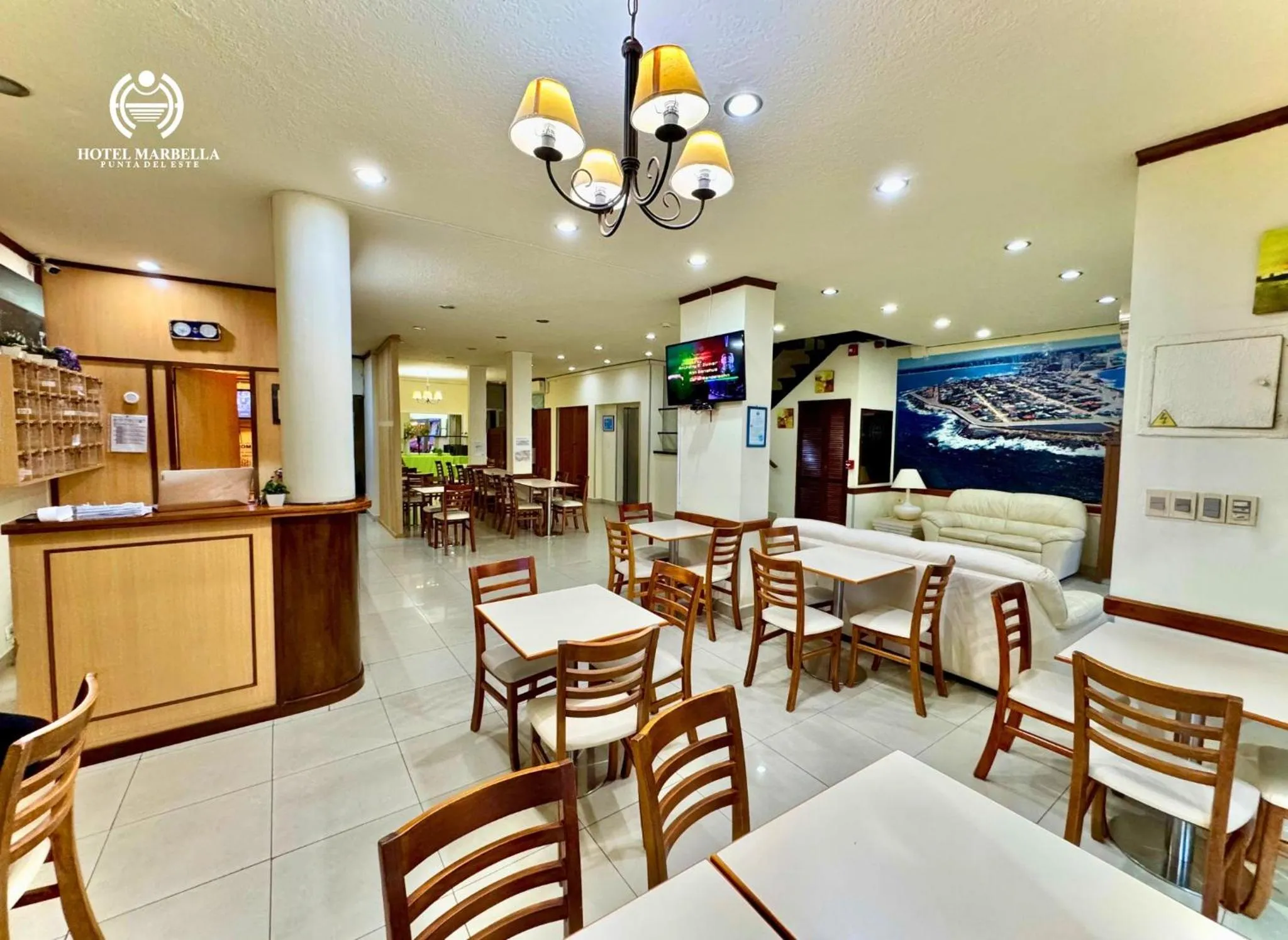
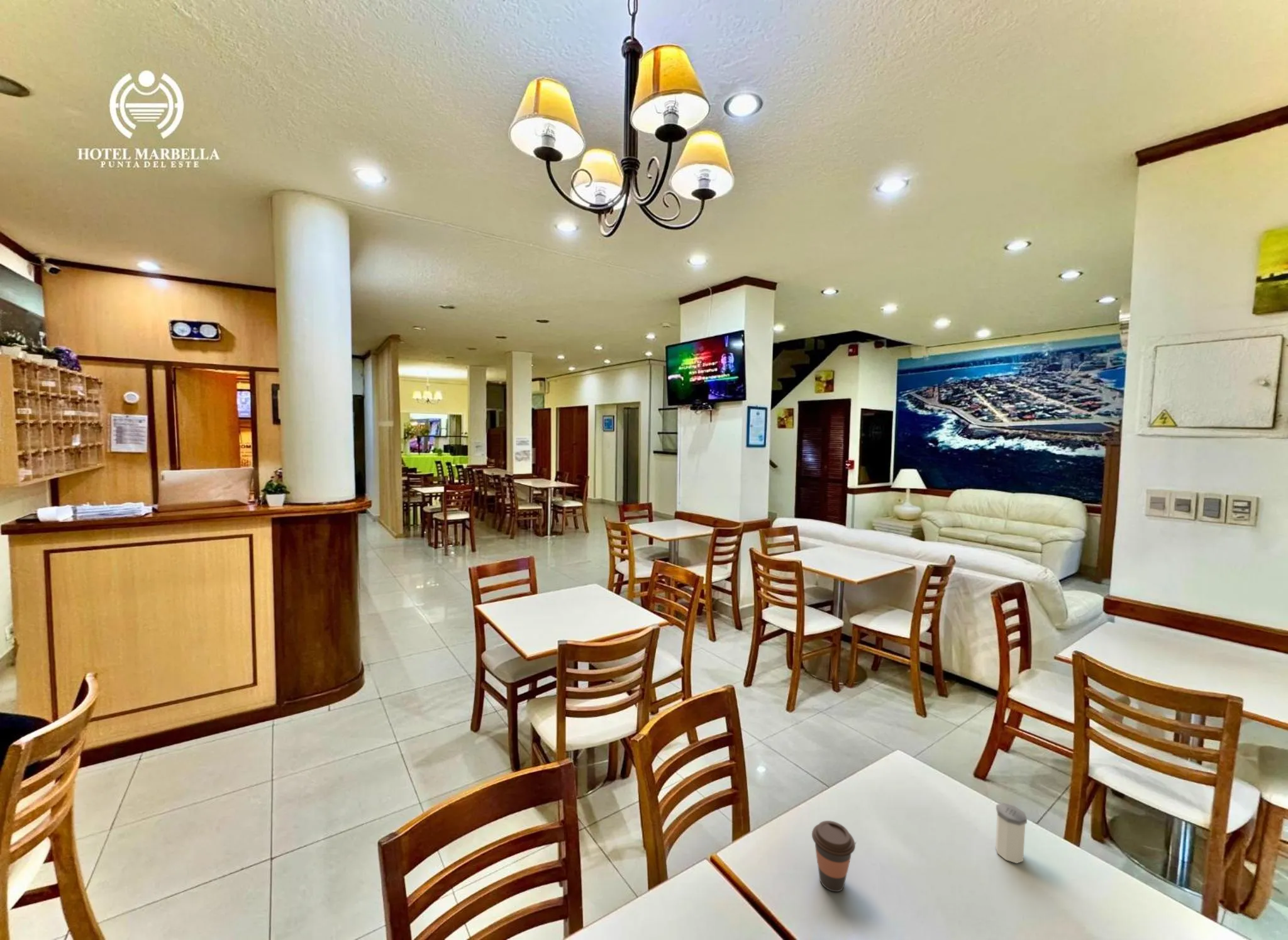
+ salt shaker (1010, 832)
+ coffee cup (832, 857)
